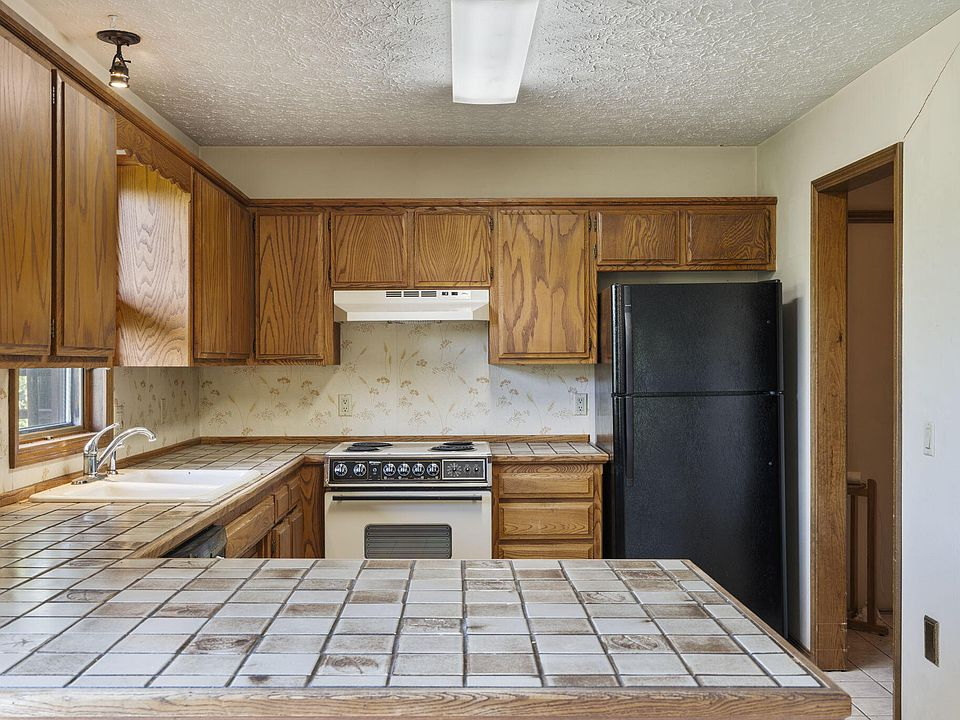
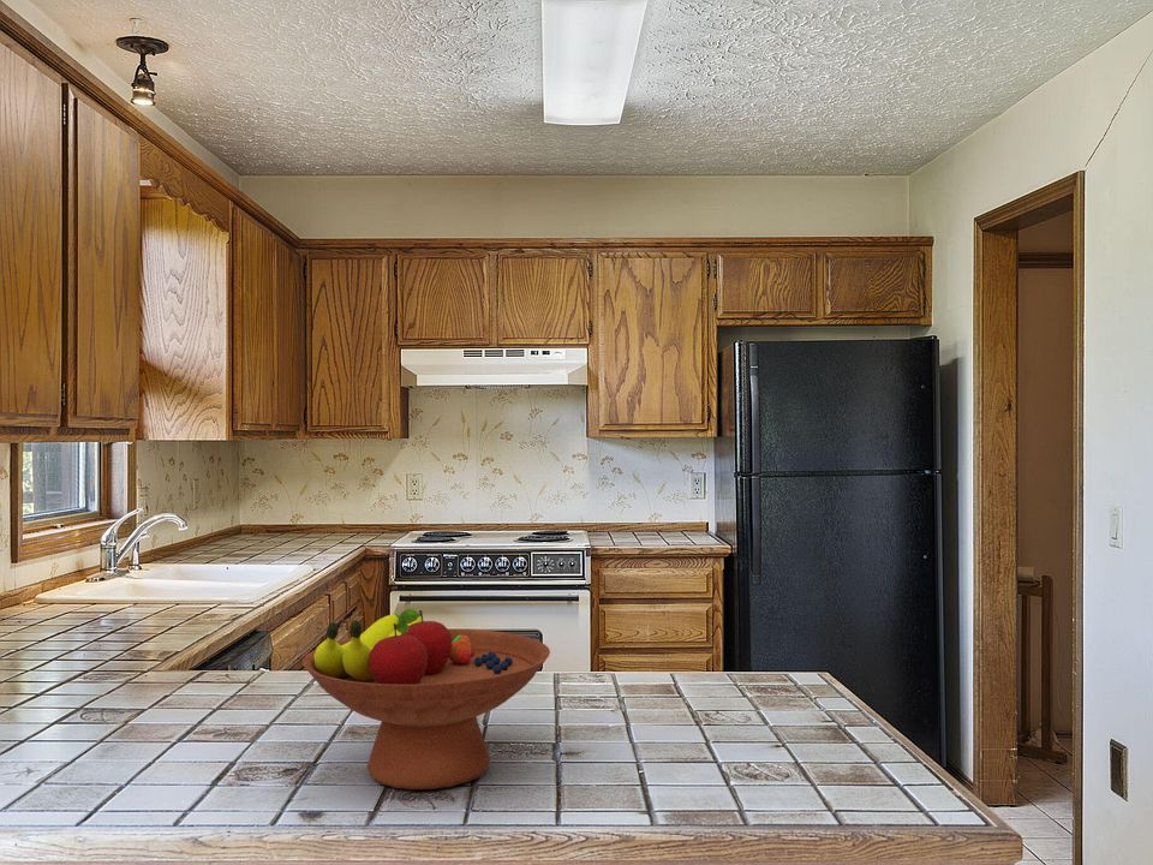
+ fruit bowl (429, 688)
